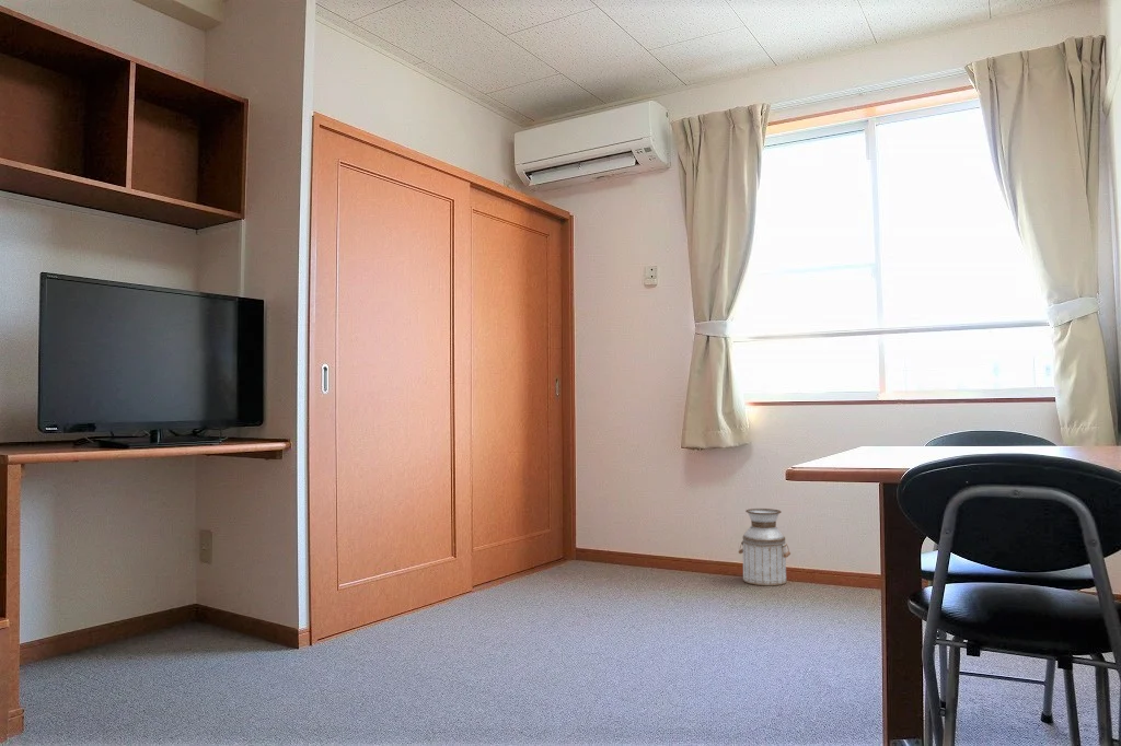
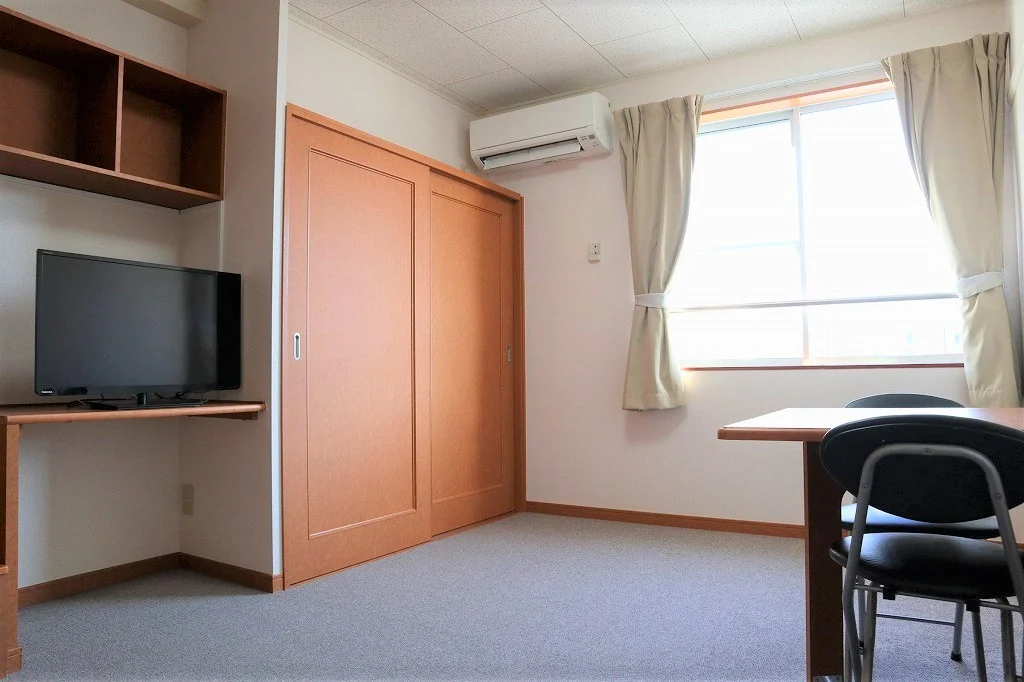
- planter (763, 546)
